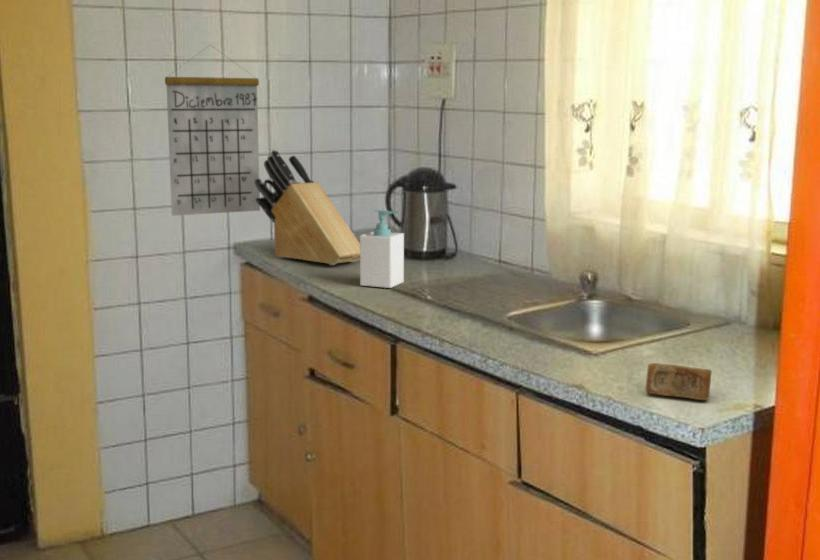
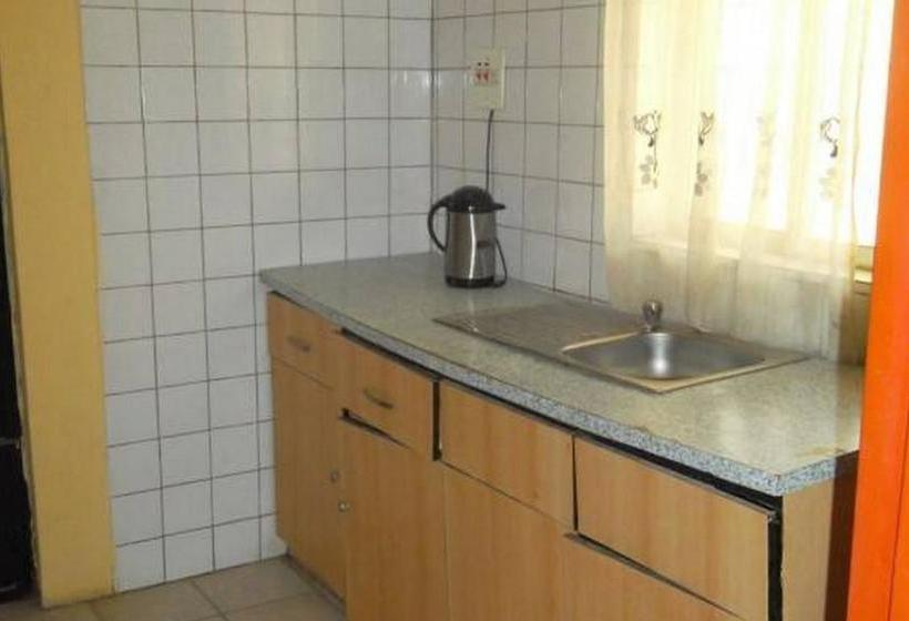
- calendar (214, 130)
- soap bar (678, 381)
- knife block (307, 205)
- soap bottle (382, 247)
